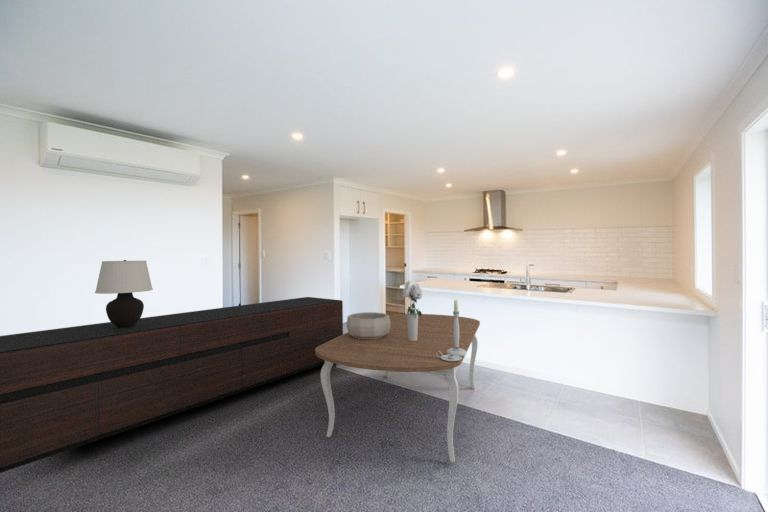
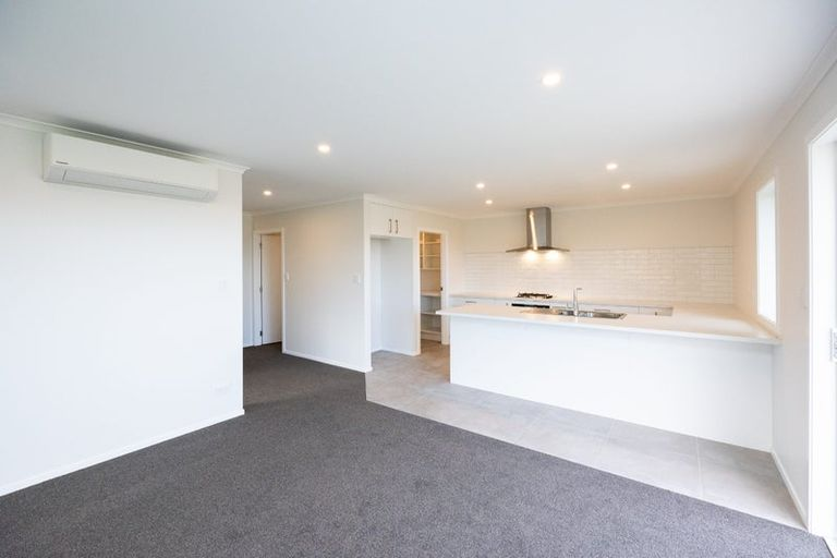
- decorative bowl (368, 325)
- candlestick (453, 327)
- table lamp (125, 292)
- dining table (411, 370)
- bouquet (414, 309)
- sideboard (211, 355)
